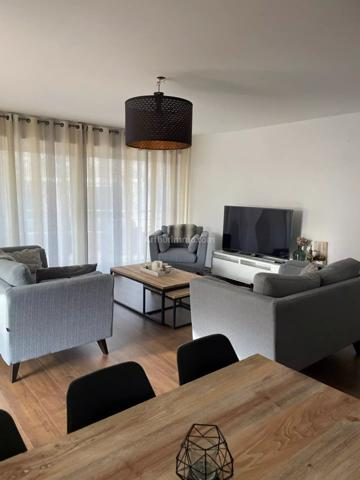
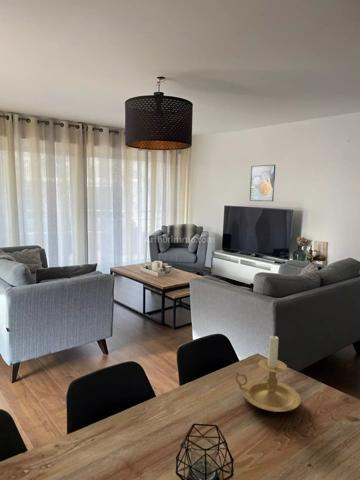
+ candle holder (272, 367)
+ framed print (262, 183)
